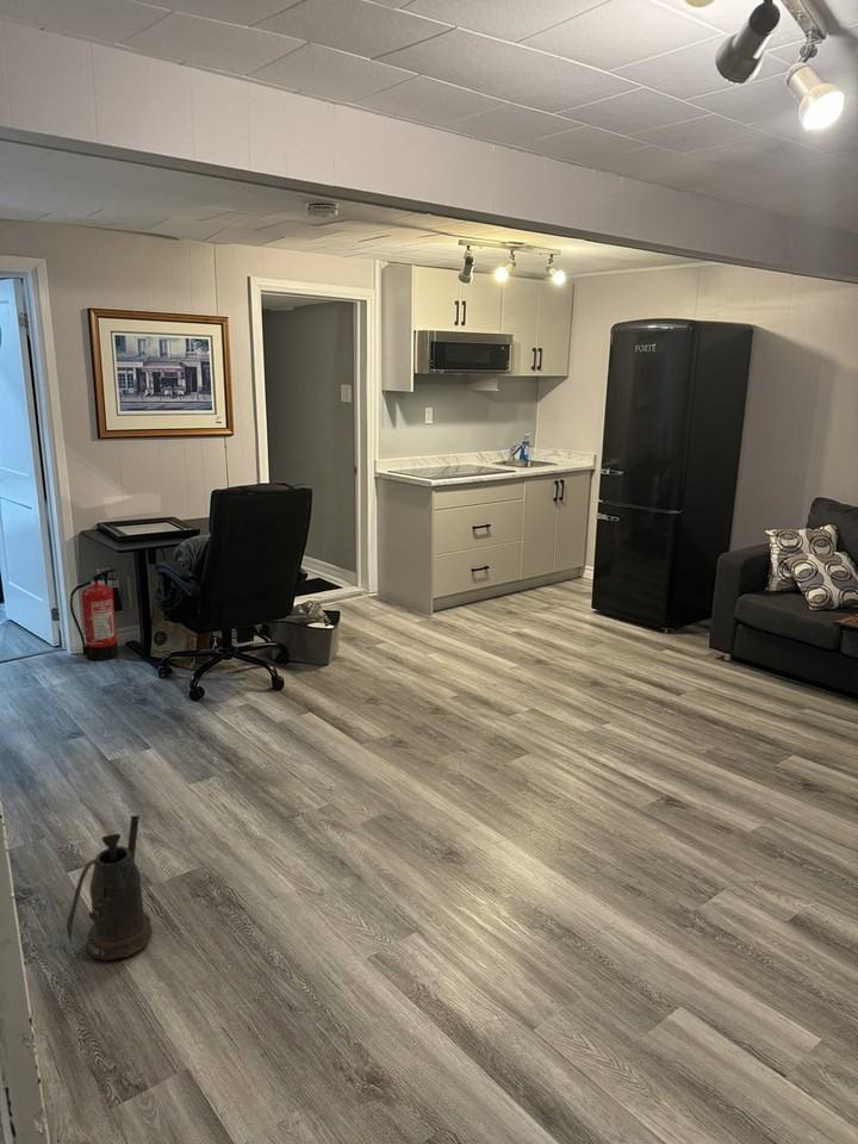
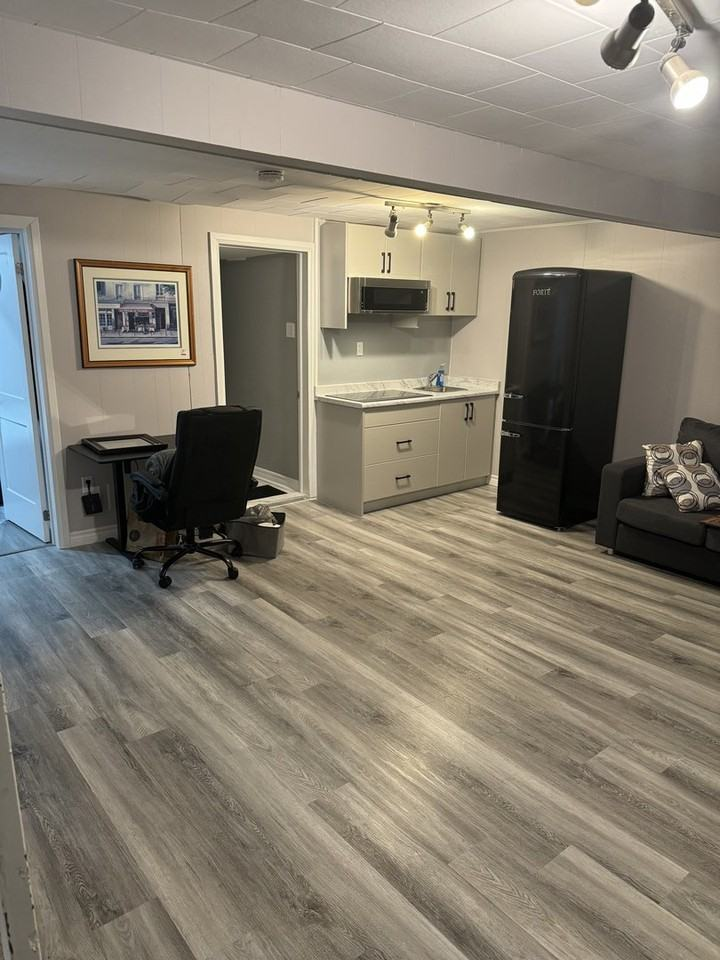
- watering can (108, 899)
- fire extinguisher (95, 614)
